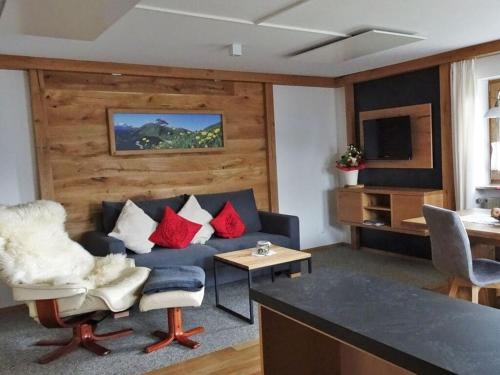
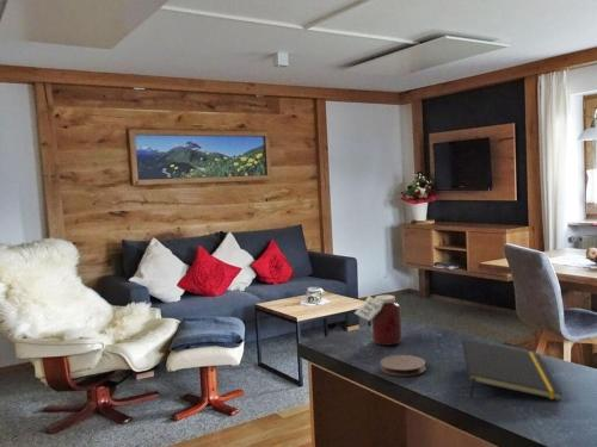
+ notepad (506, 366)
+ jar (380, 319)
+ coaster (402, 365)
